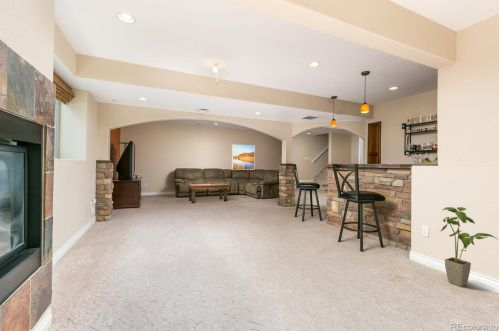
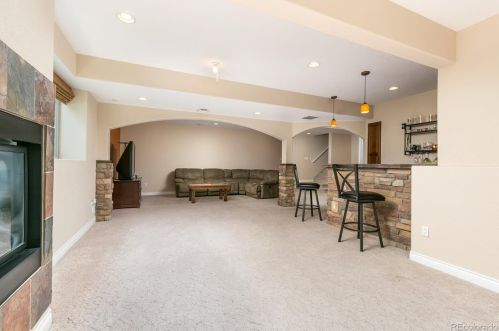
- house plant (463, 247)
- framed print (243, 157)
